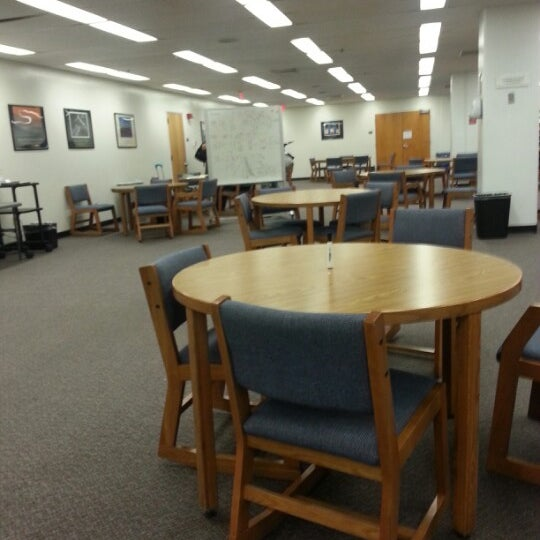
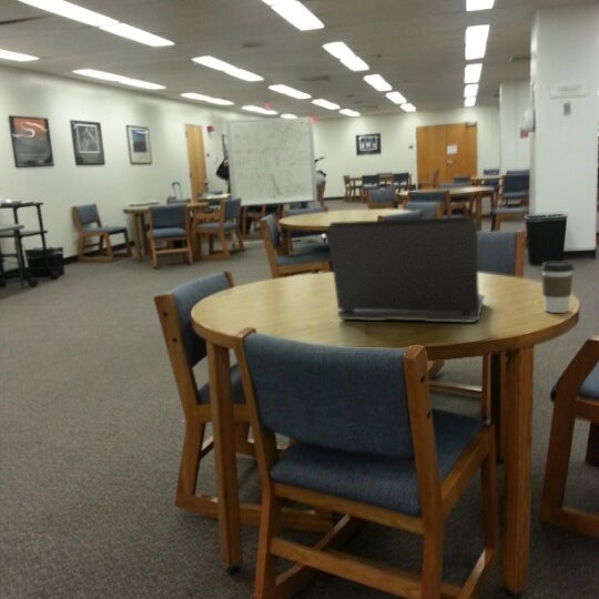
+ laptop computer (410, 264)
+ coffee cup (556, 286)
